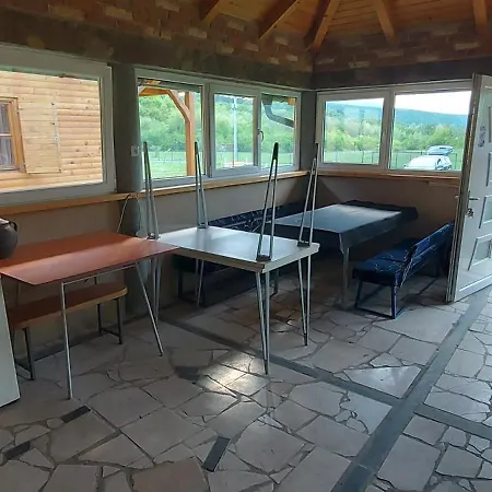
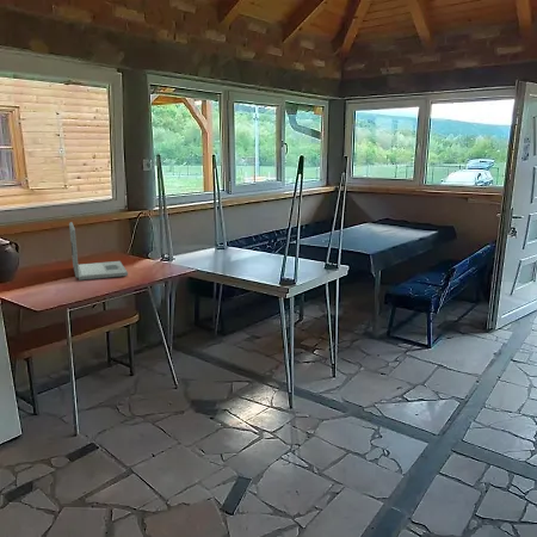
+ laptop (97, 263)
